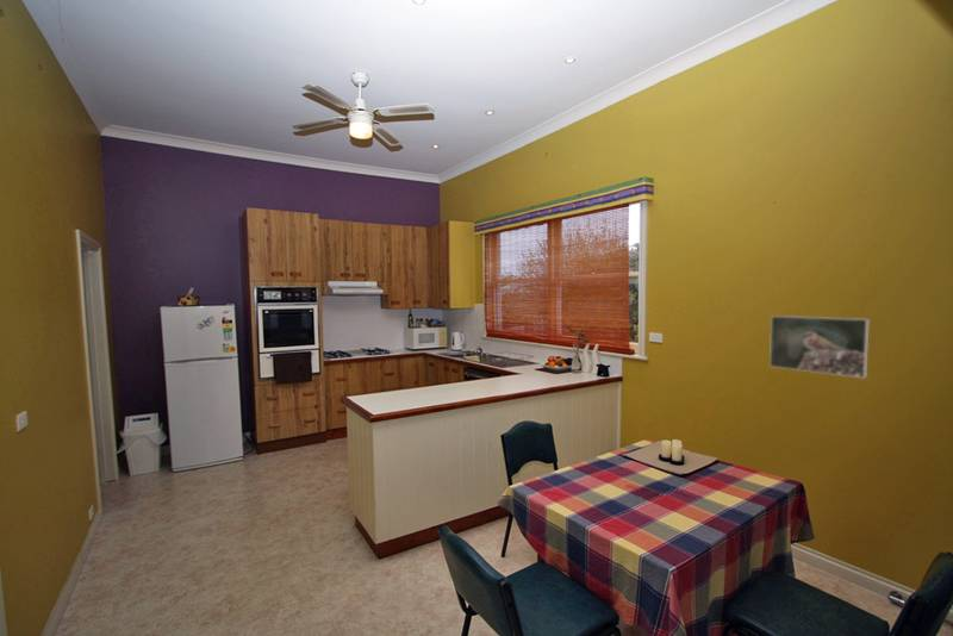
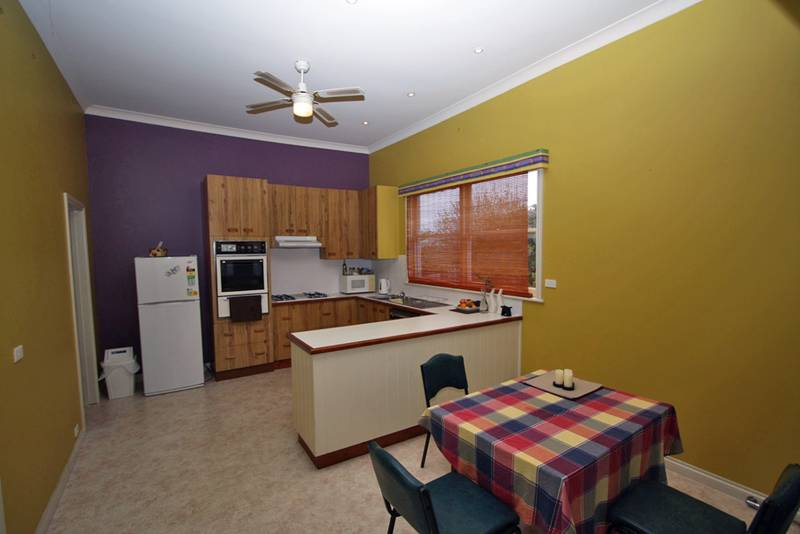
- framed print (815, 344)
